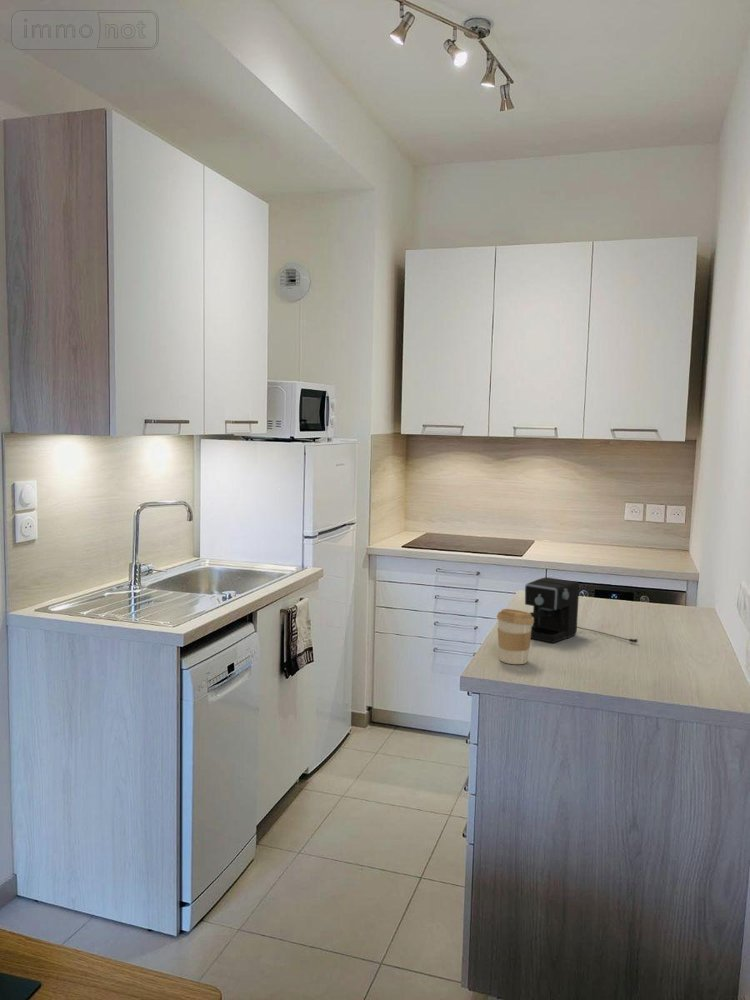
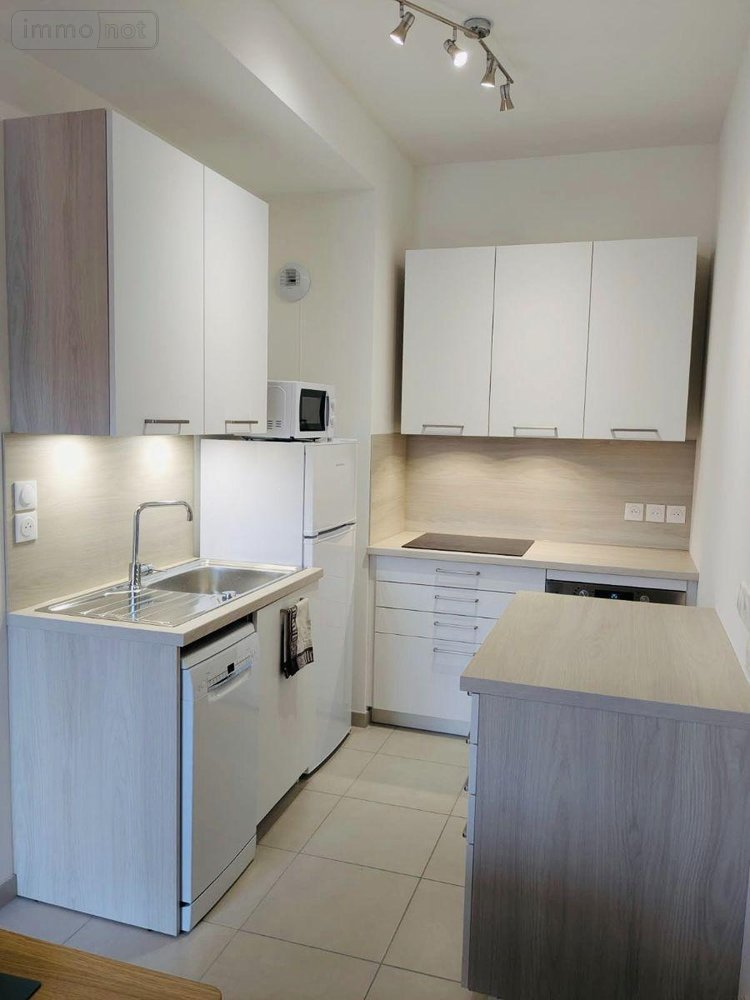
- coffee cup (514, 635)
- coffee maker (577, 613)
